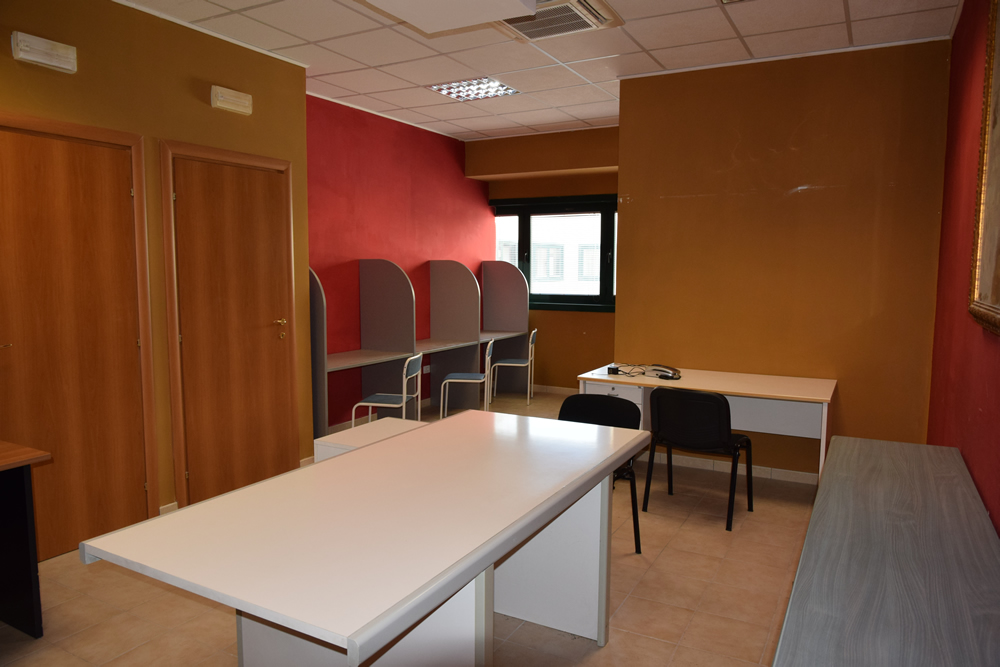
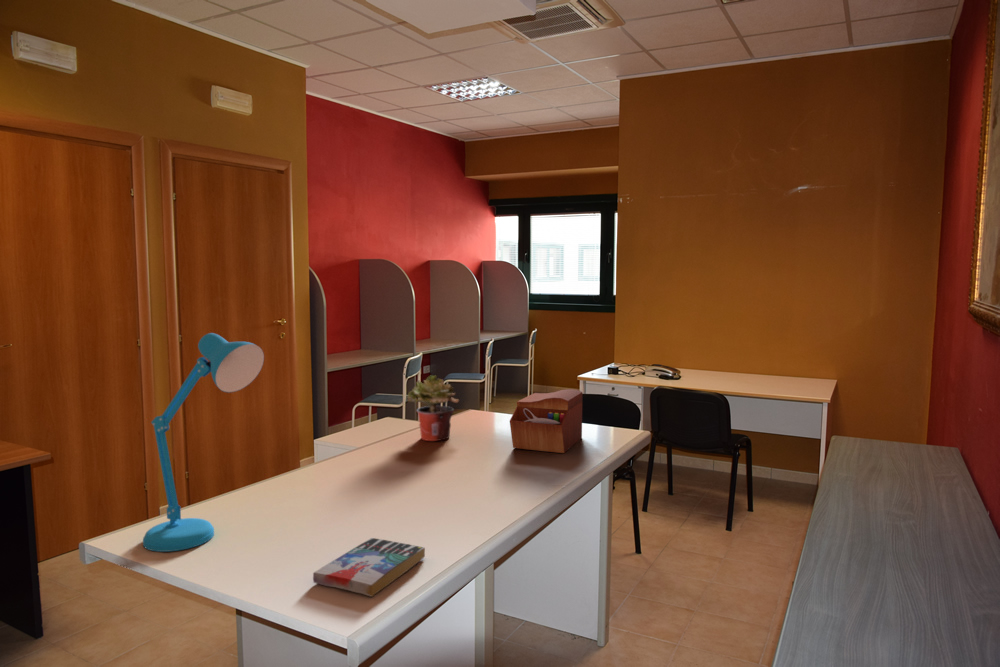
+ sewing box (545, 418)
+ potted plant (432, 407)
+ book (371, 563)
+ desk lamp (167, 446)
